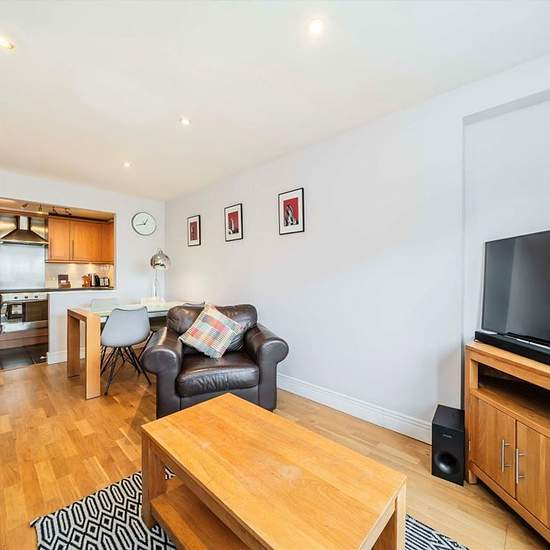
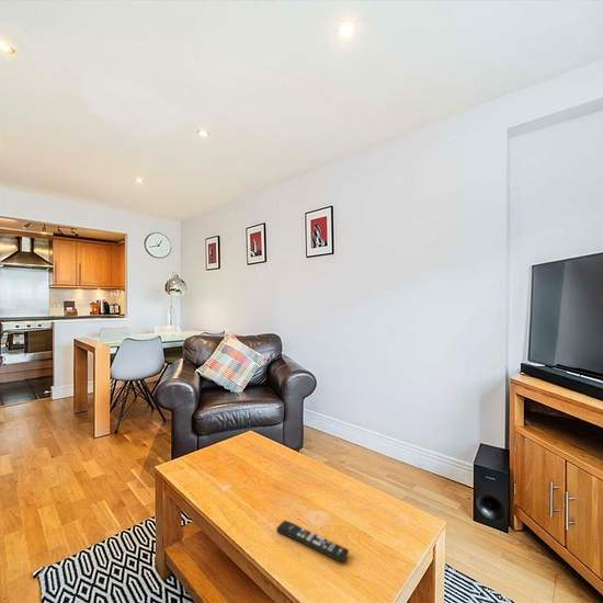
+ remote control (310, 539)
